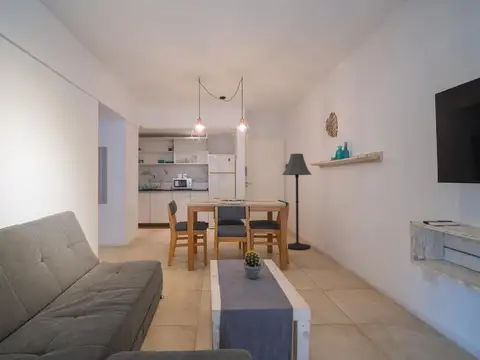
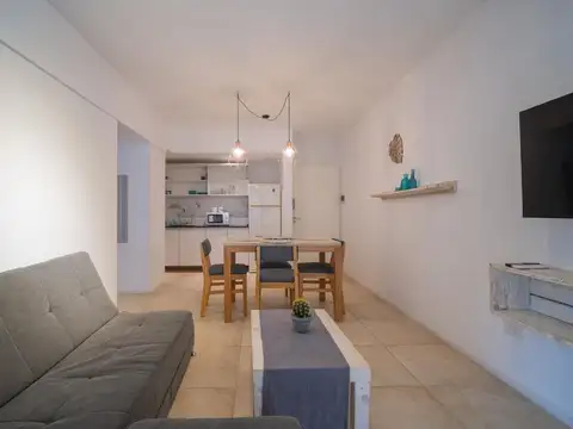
- floor lamp (297, 200)
